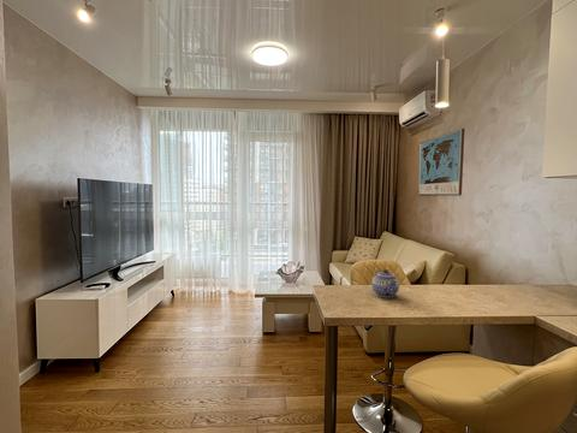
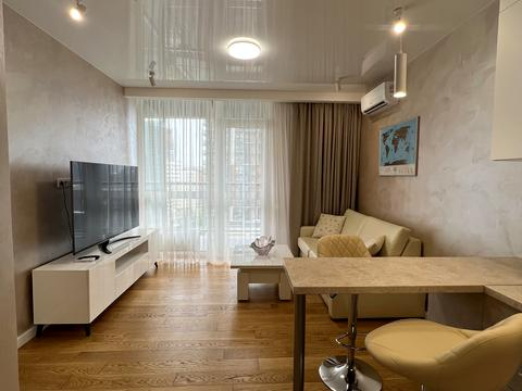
- teapot (385, 281)
